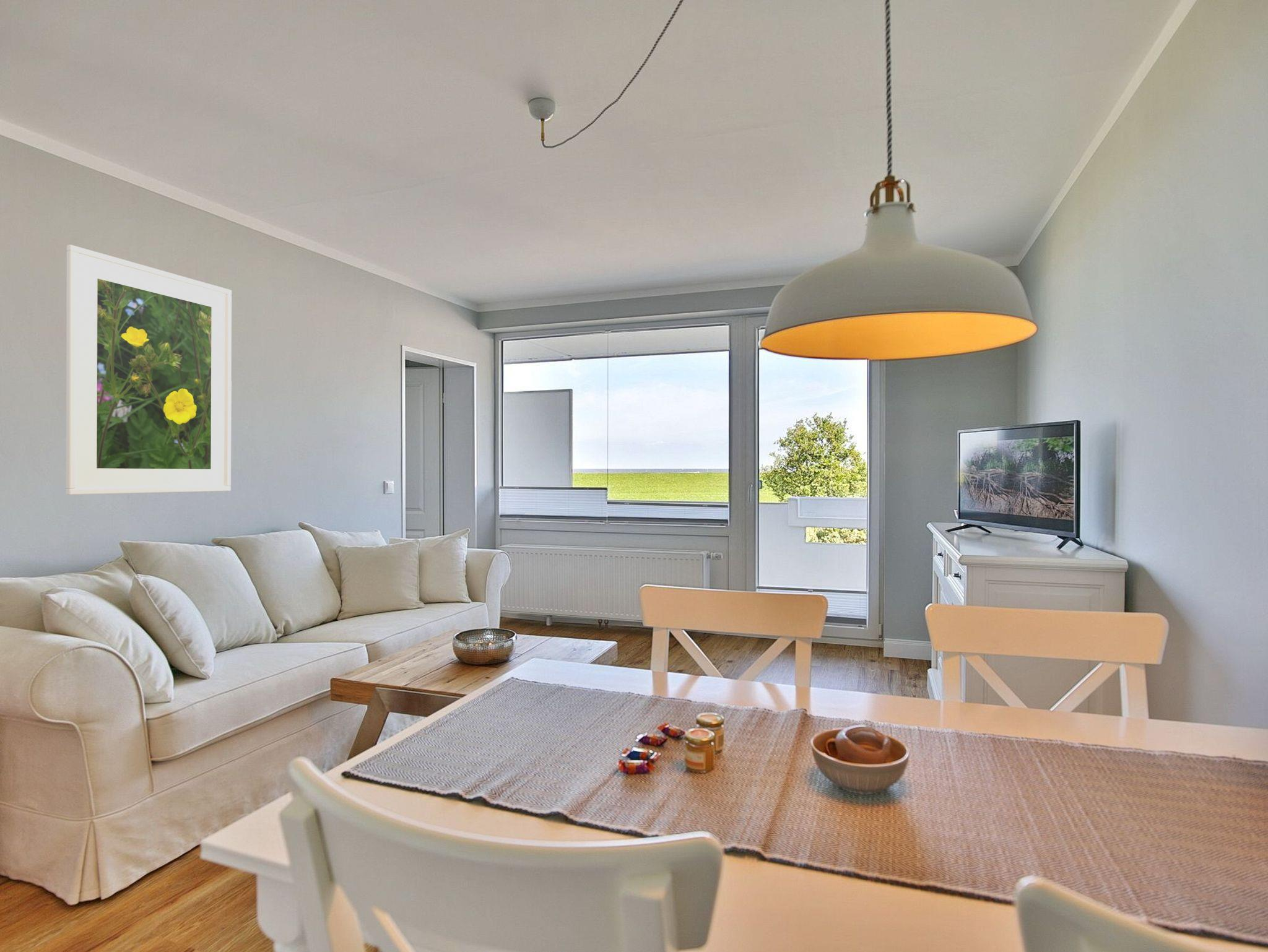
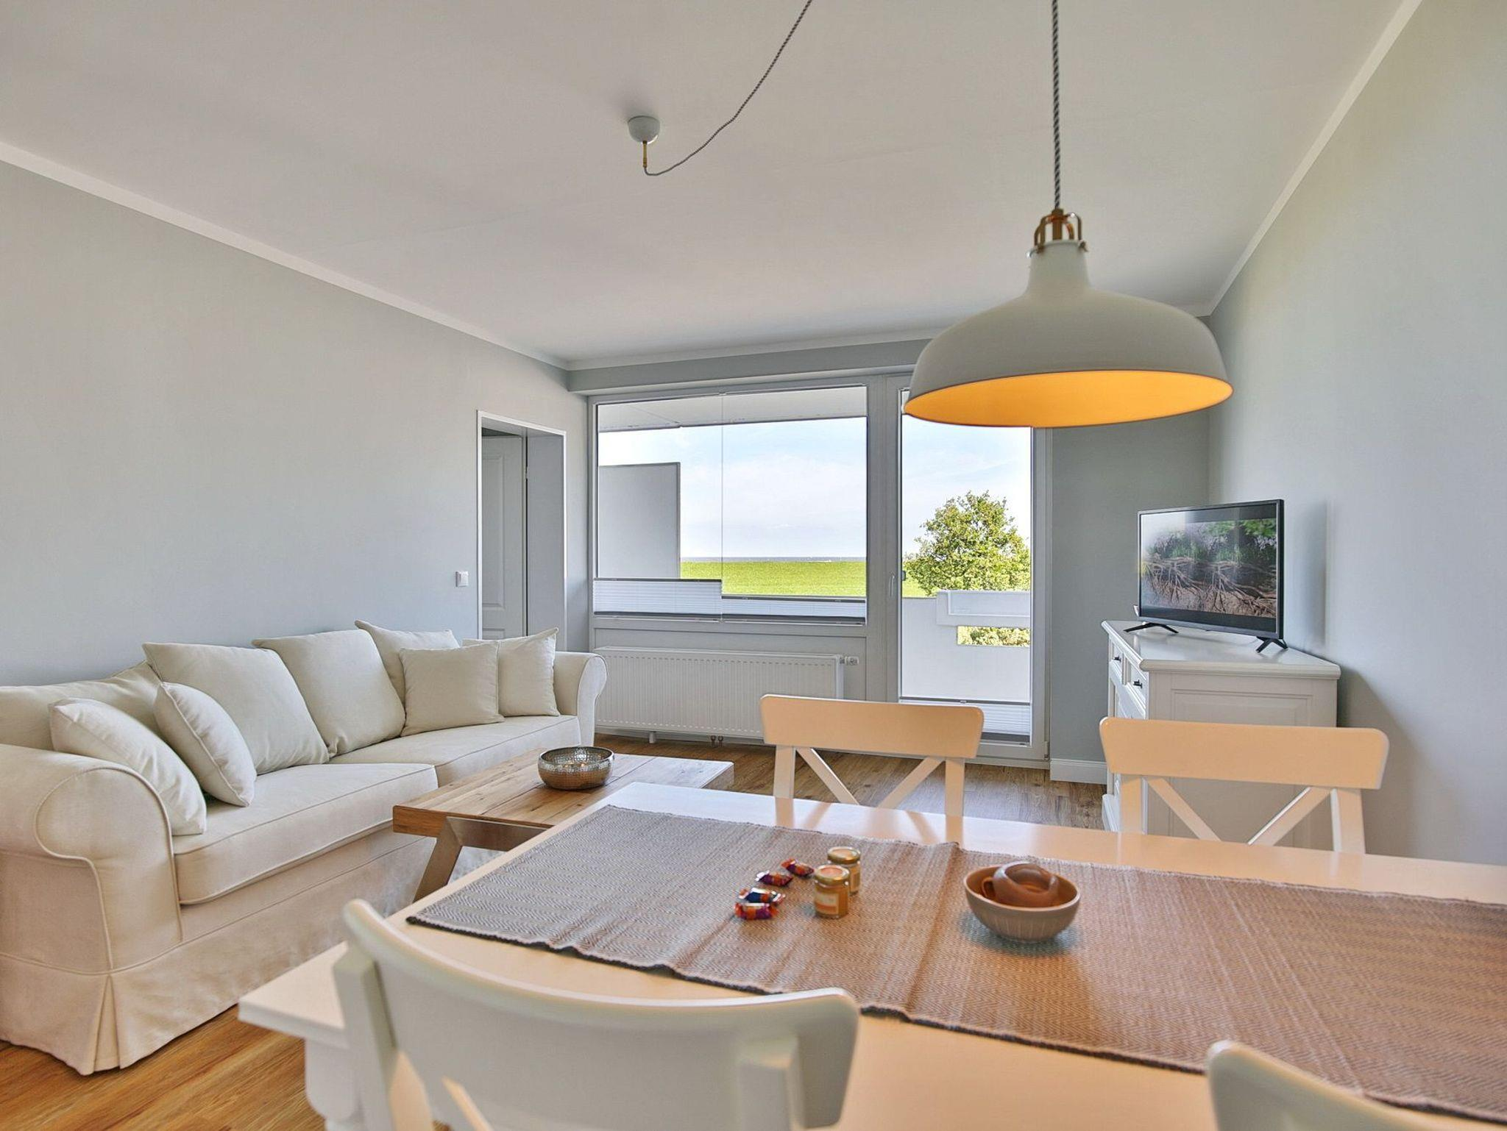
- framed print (157, 381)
